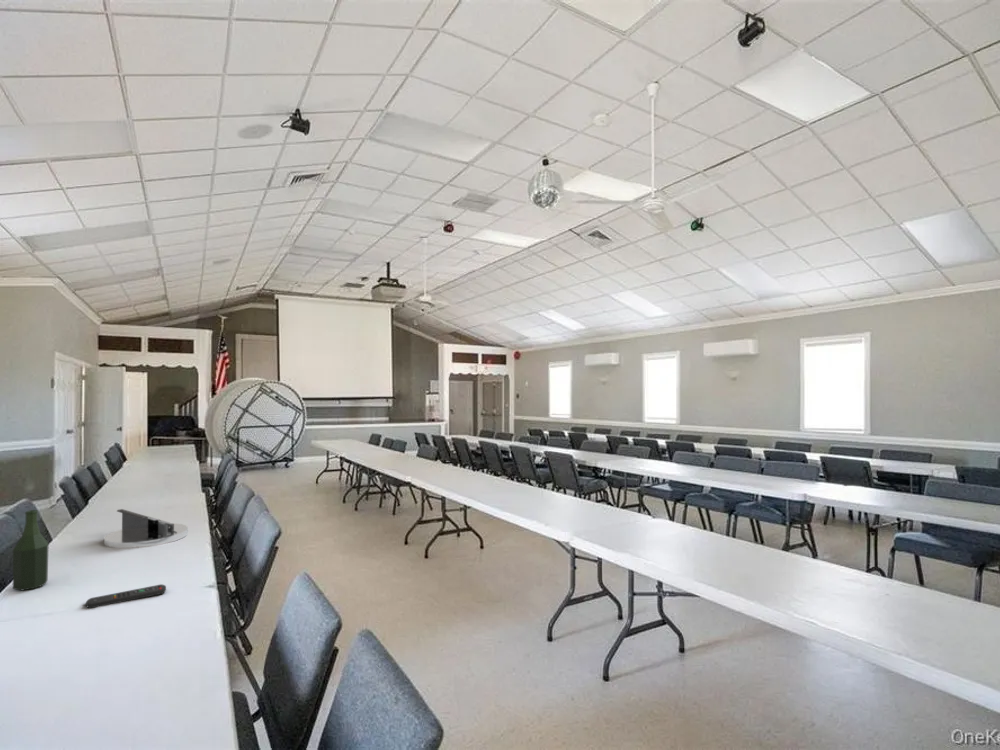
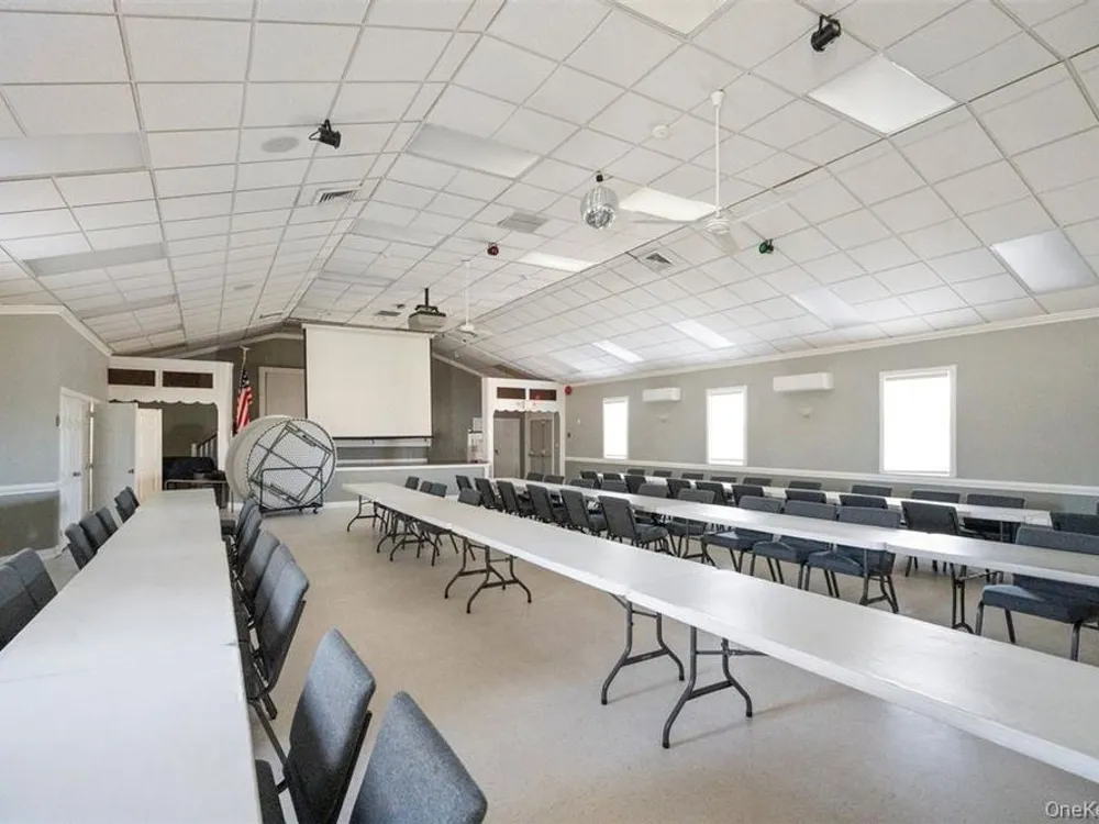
- remote control (127, 595)
- desk organizer (147, 524)
- bottle (31, 548)
